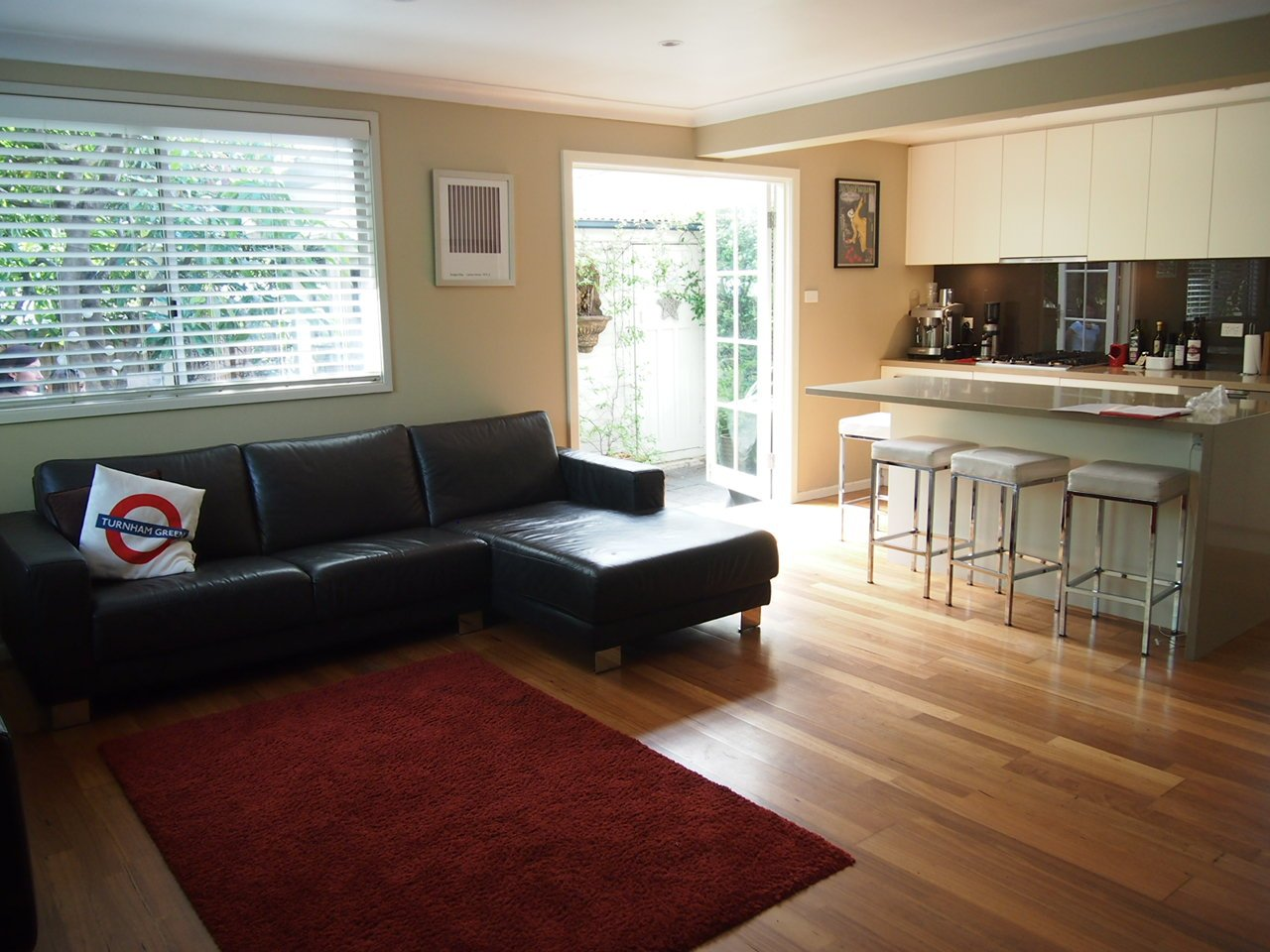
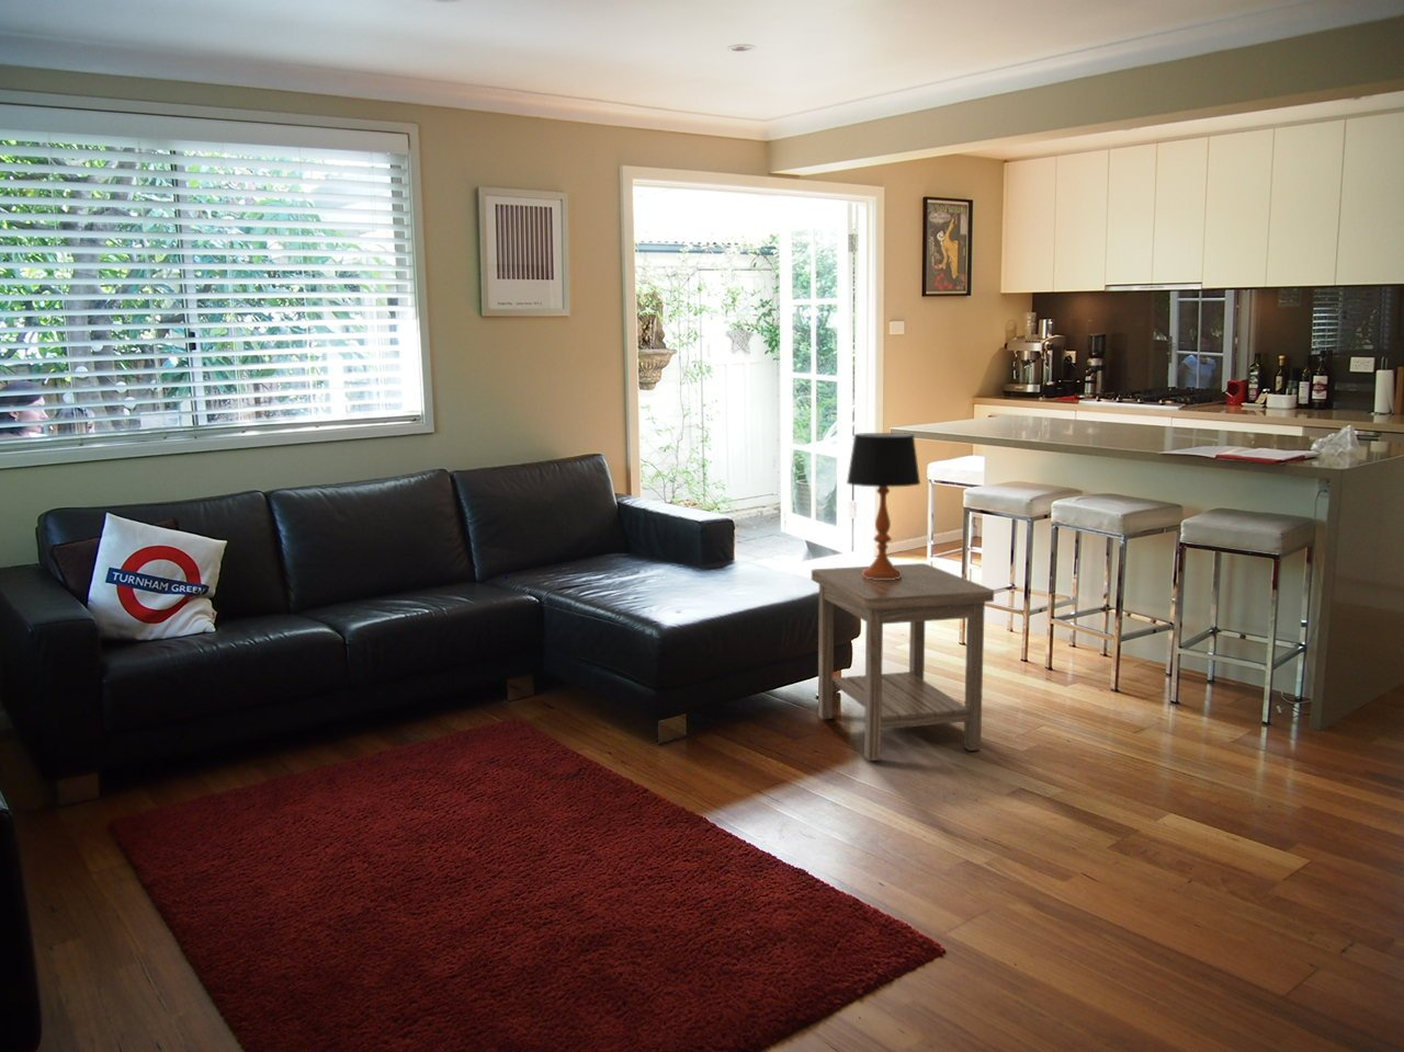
+ side table (910, 656)
+ table lamp (883, 505)
